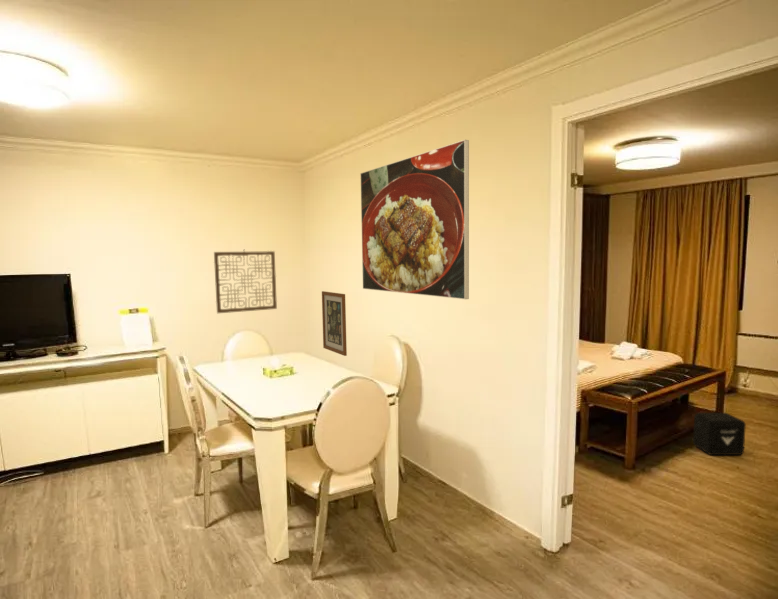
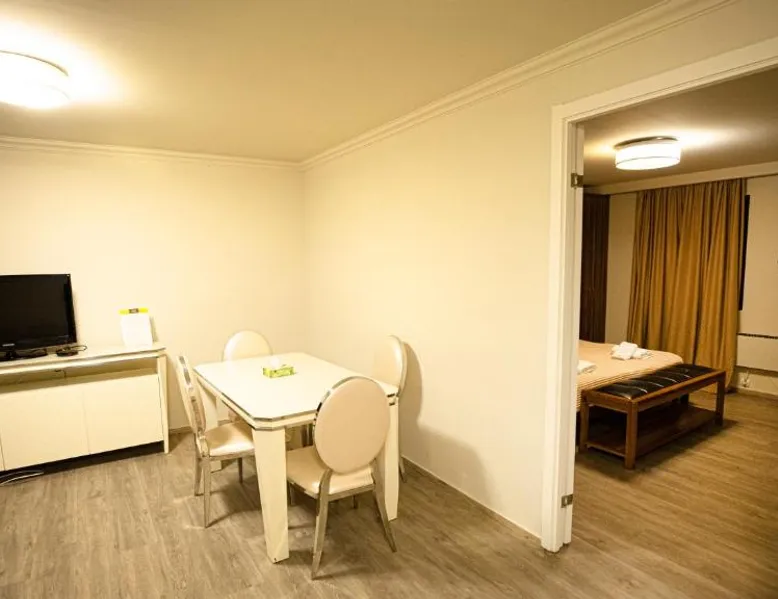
- wall art (333, 322)
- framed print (406, 227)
- air purifier (719, 434)
- wall art (246, 279)
